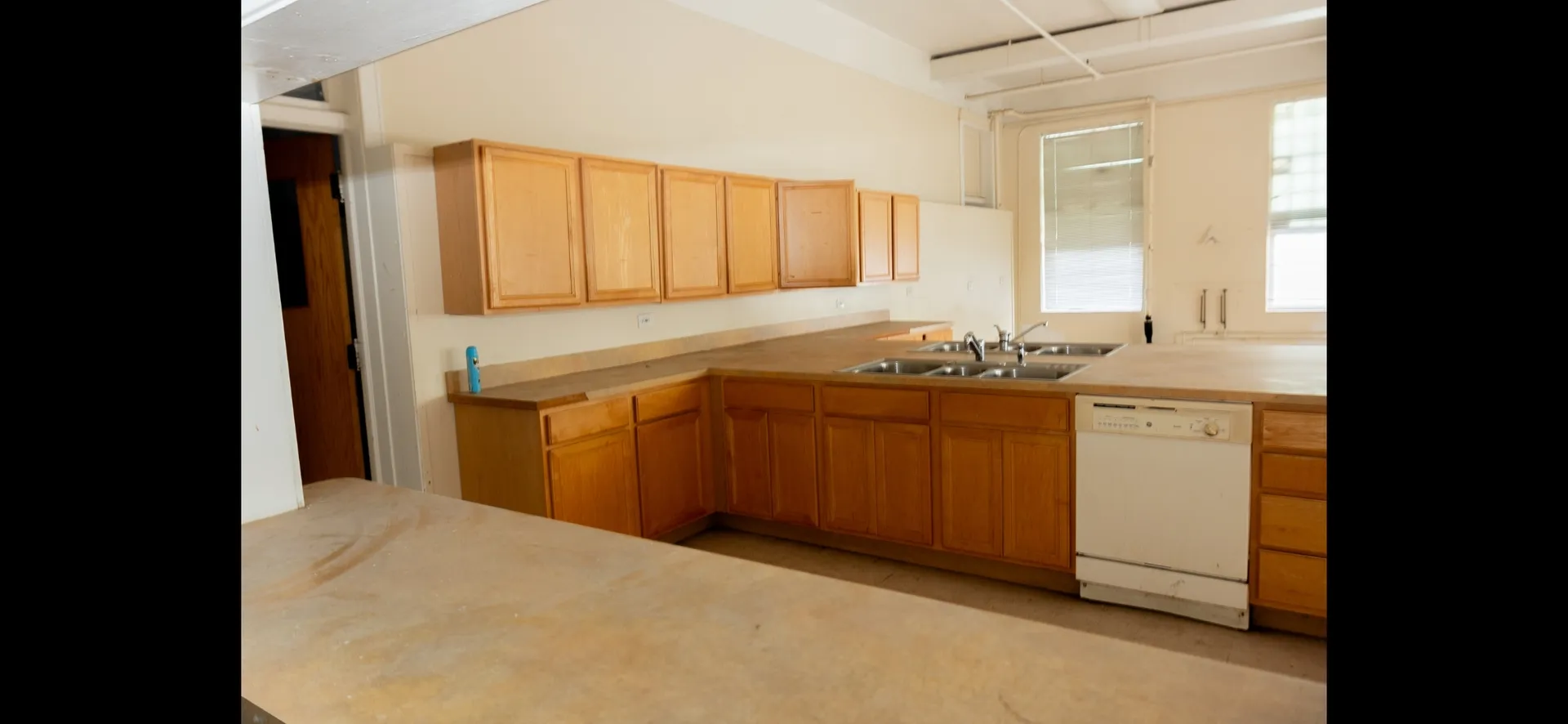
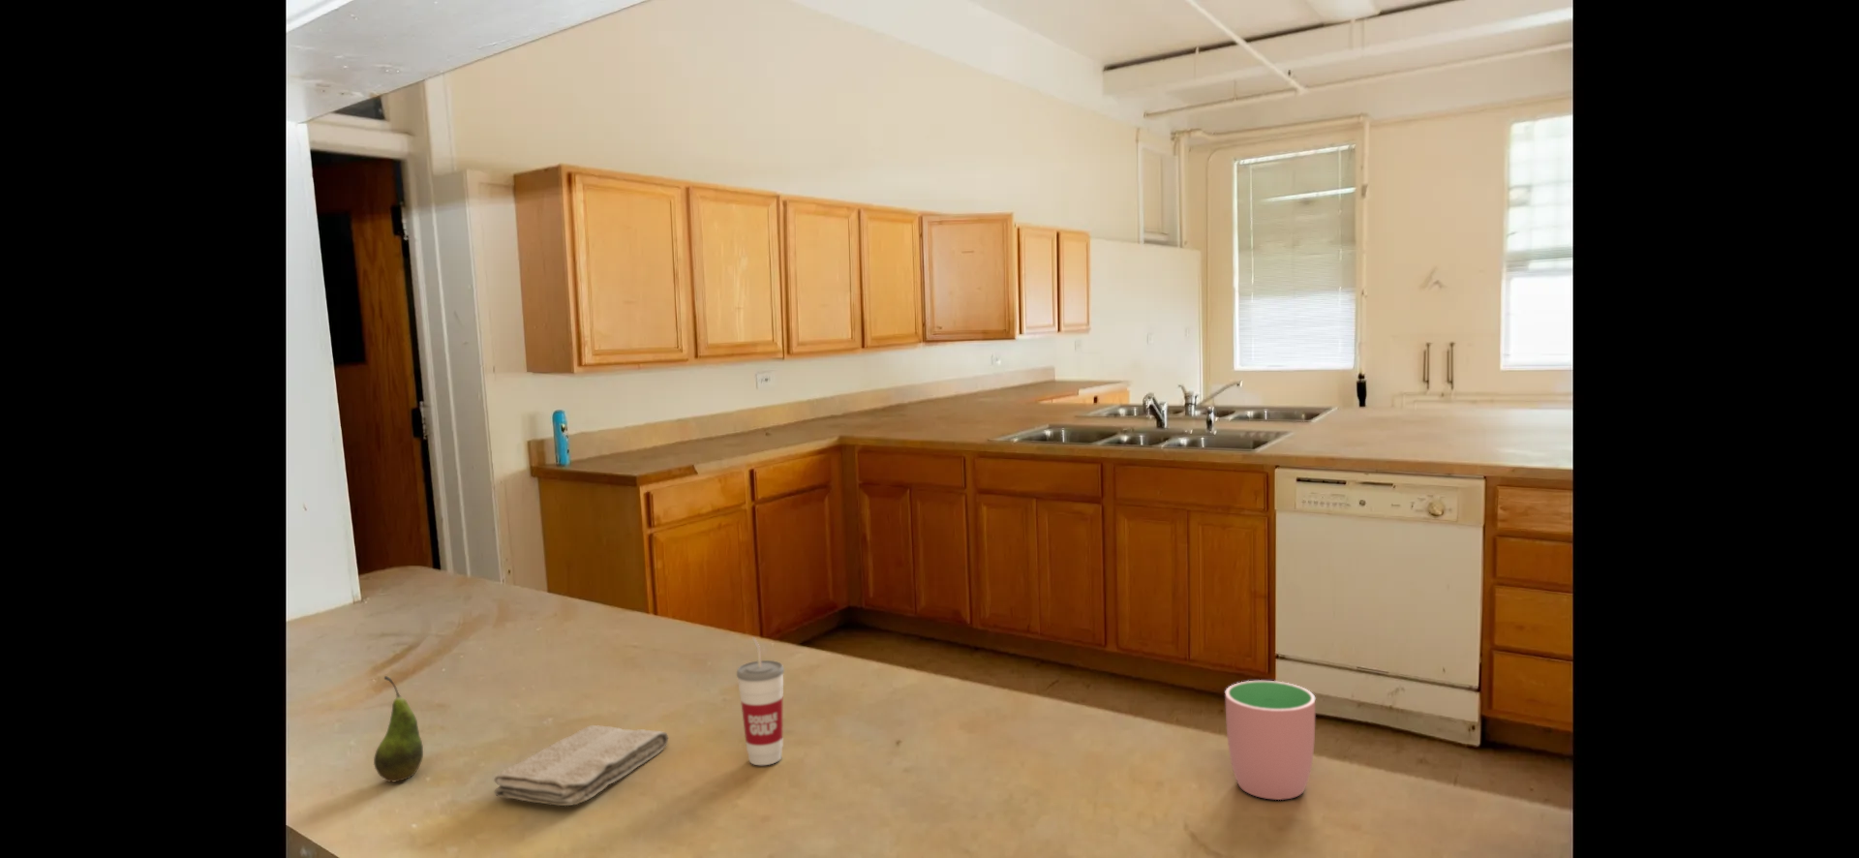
+ fruit (396, 729)
+ cup (1270, 734)
+ cup (761, 697)
+ washcloth (583, 760)
